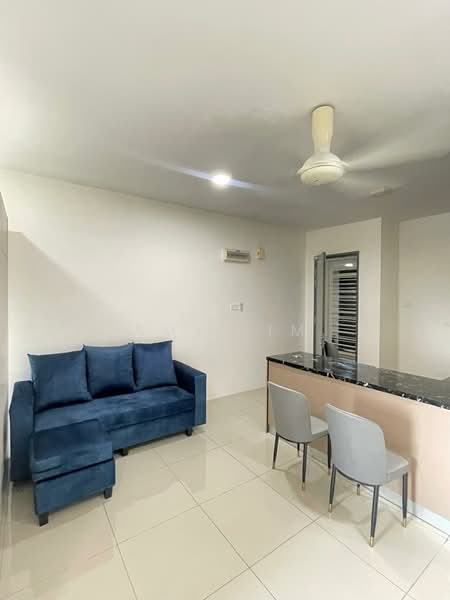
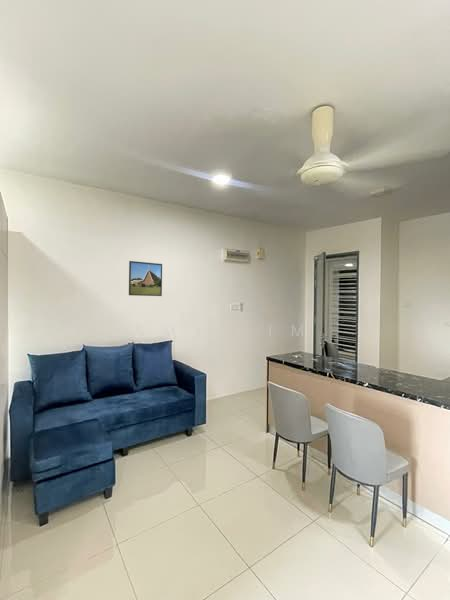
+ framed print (146, 279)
